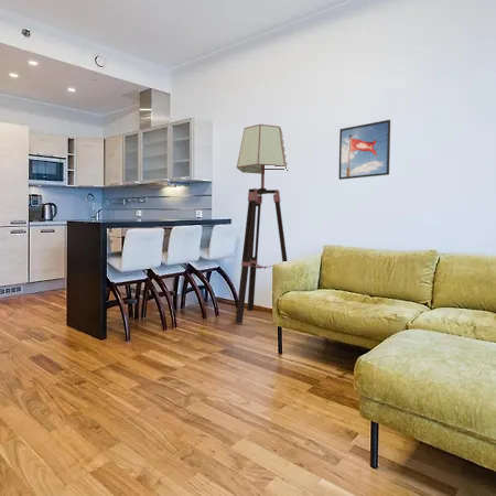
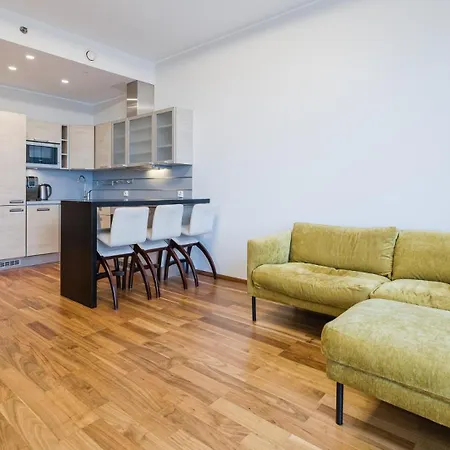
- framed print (363, 150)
- floor lamp (258, 223)
